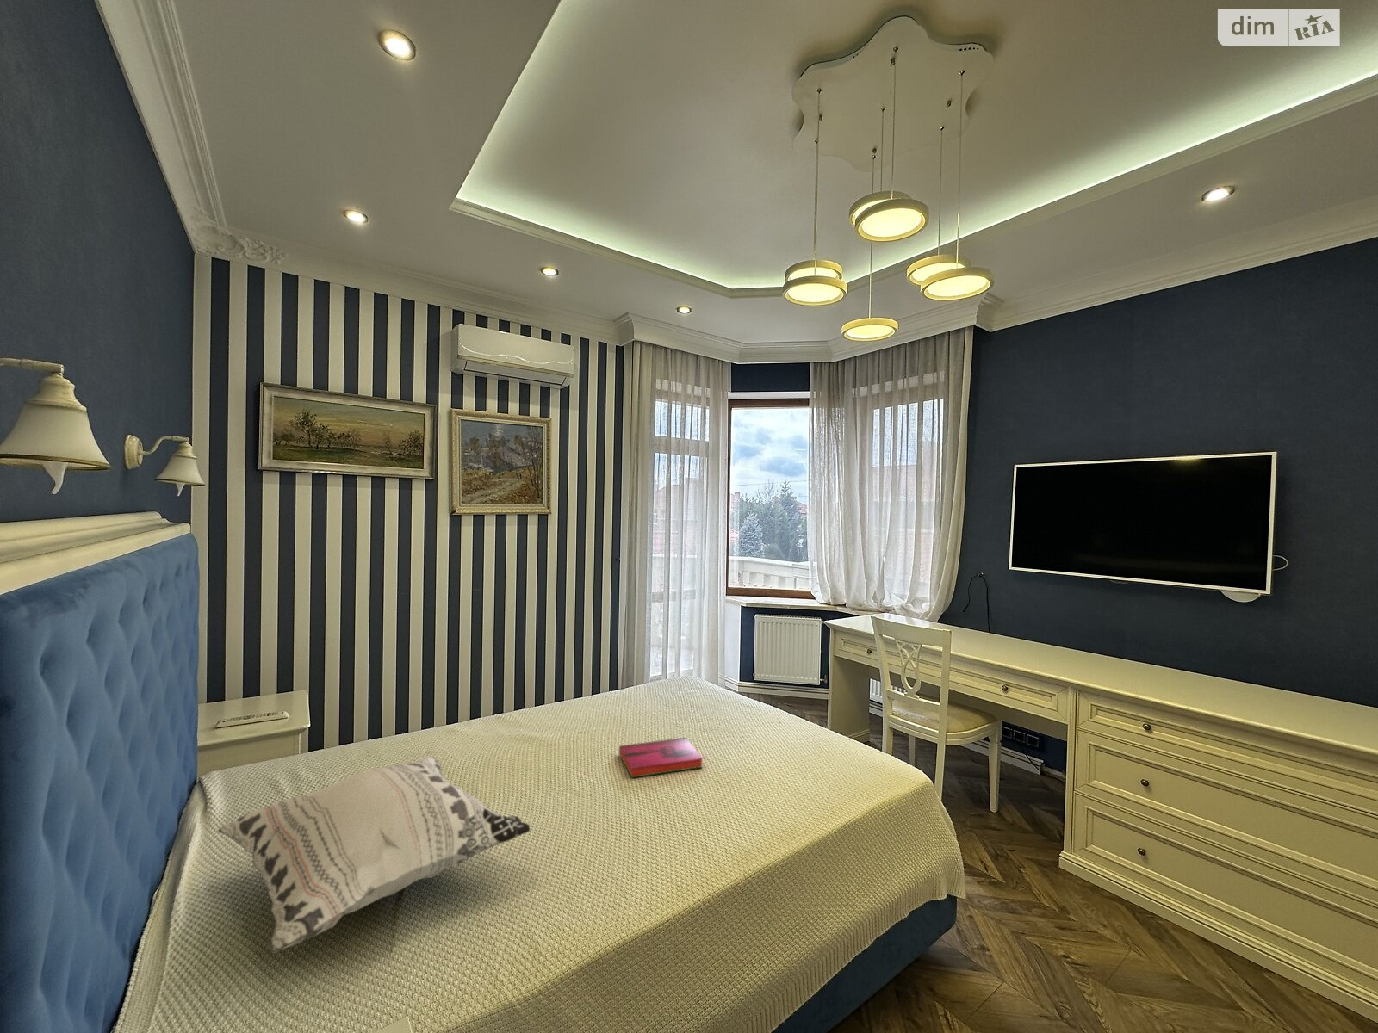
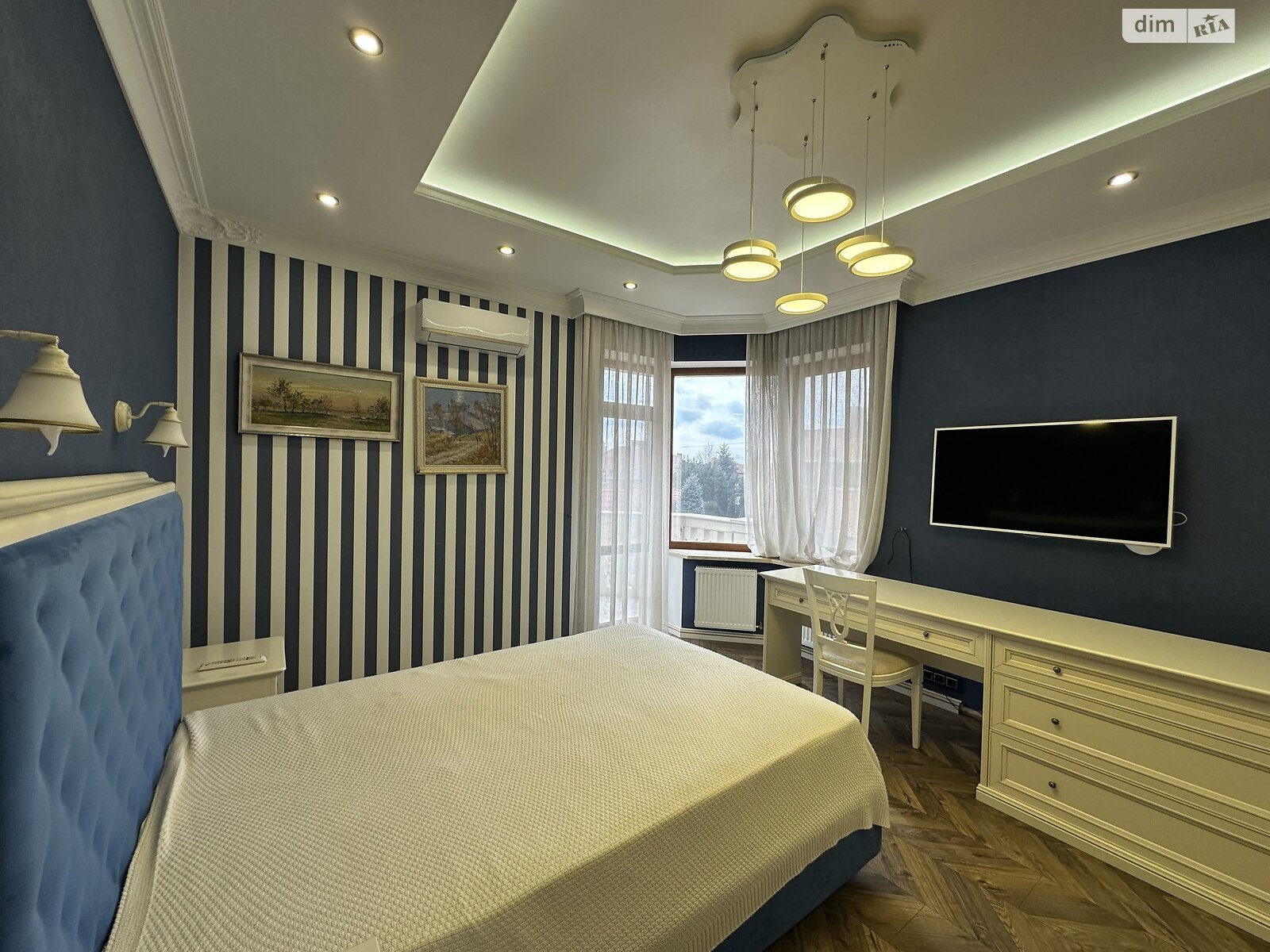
- hardback book (660, 756)
- decorative pillow (378, 829)
